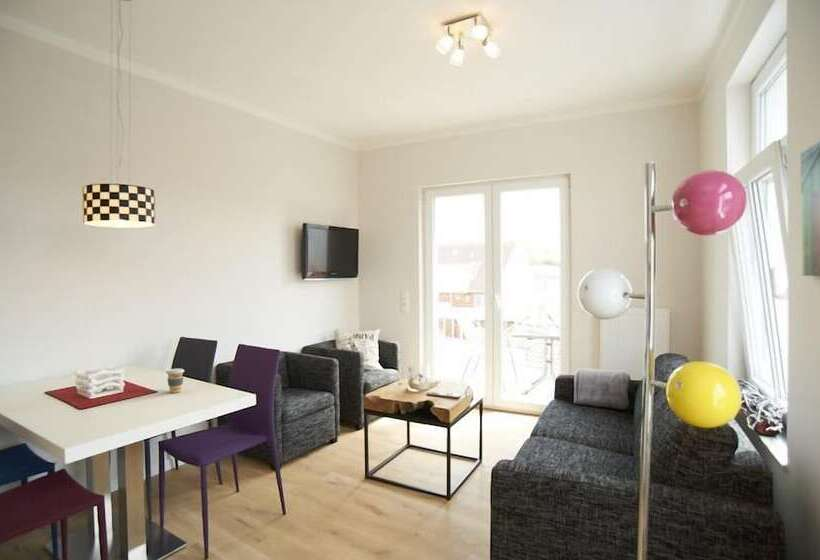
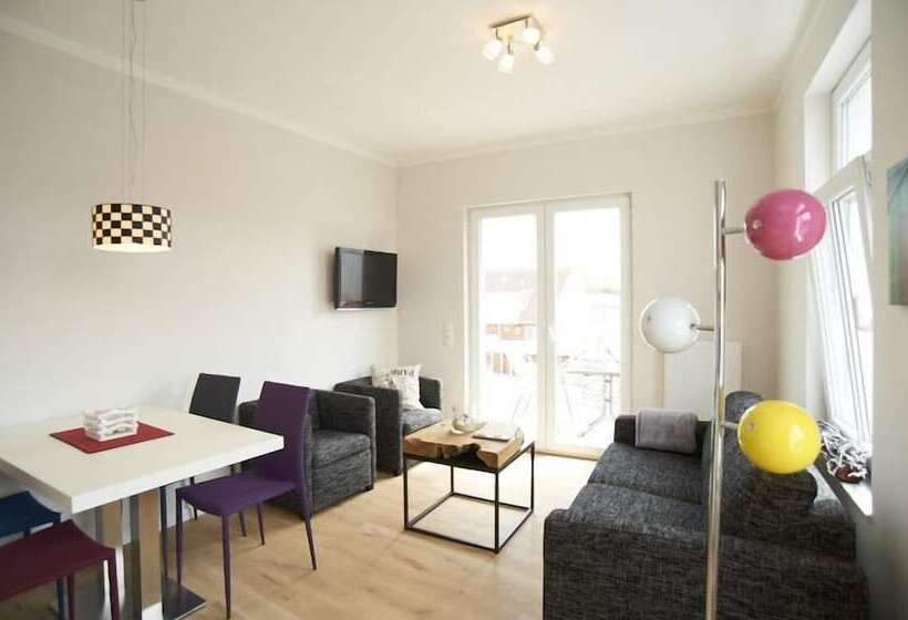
- coffee cup (175, 380)
